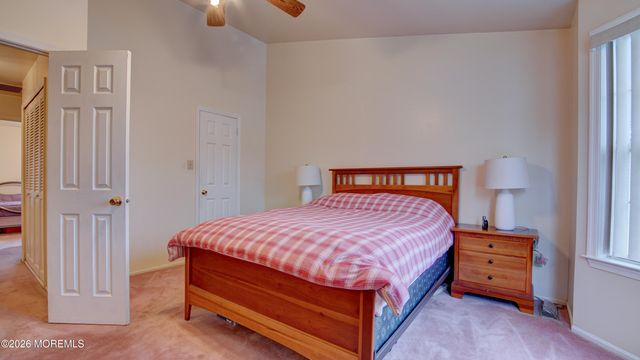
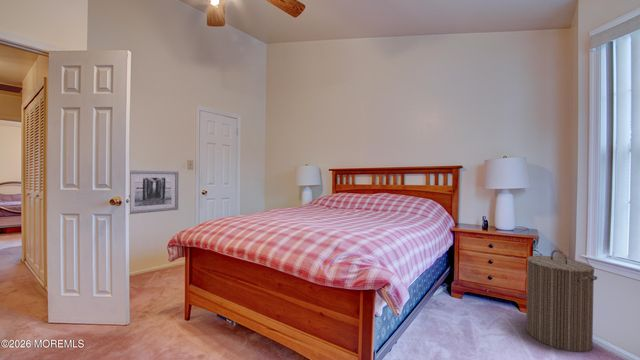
+ wall art (154, 191)
+ laundry hamper (558, 294)
